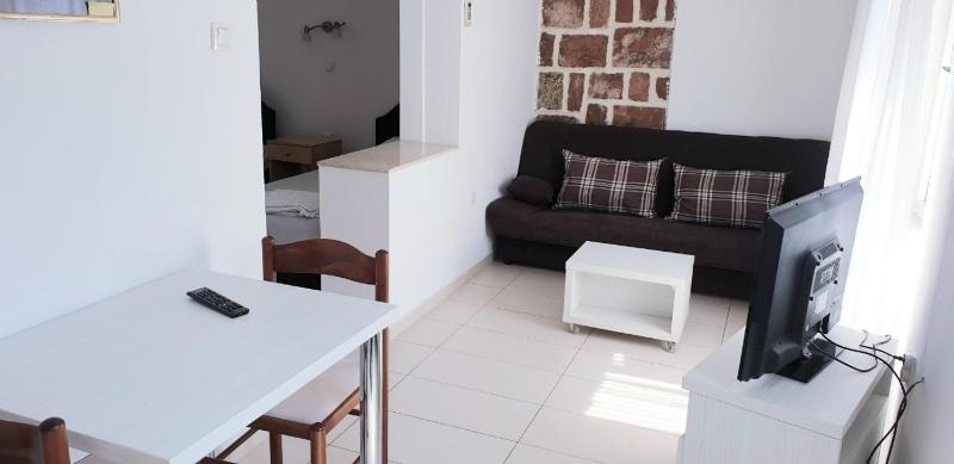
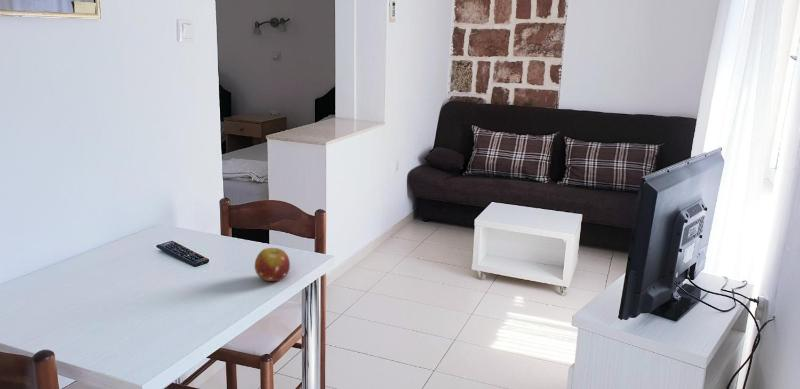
+ fruit (272, 264)
